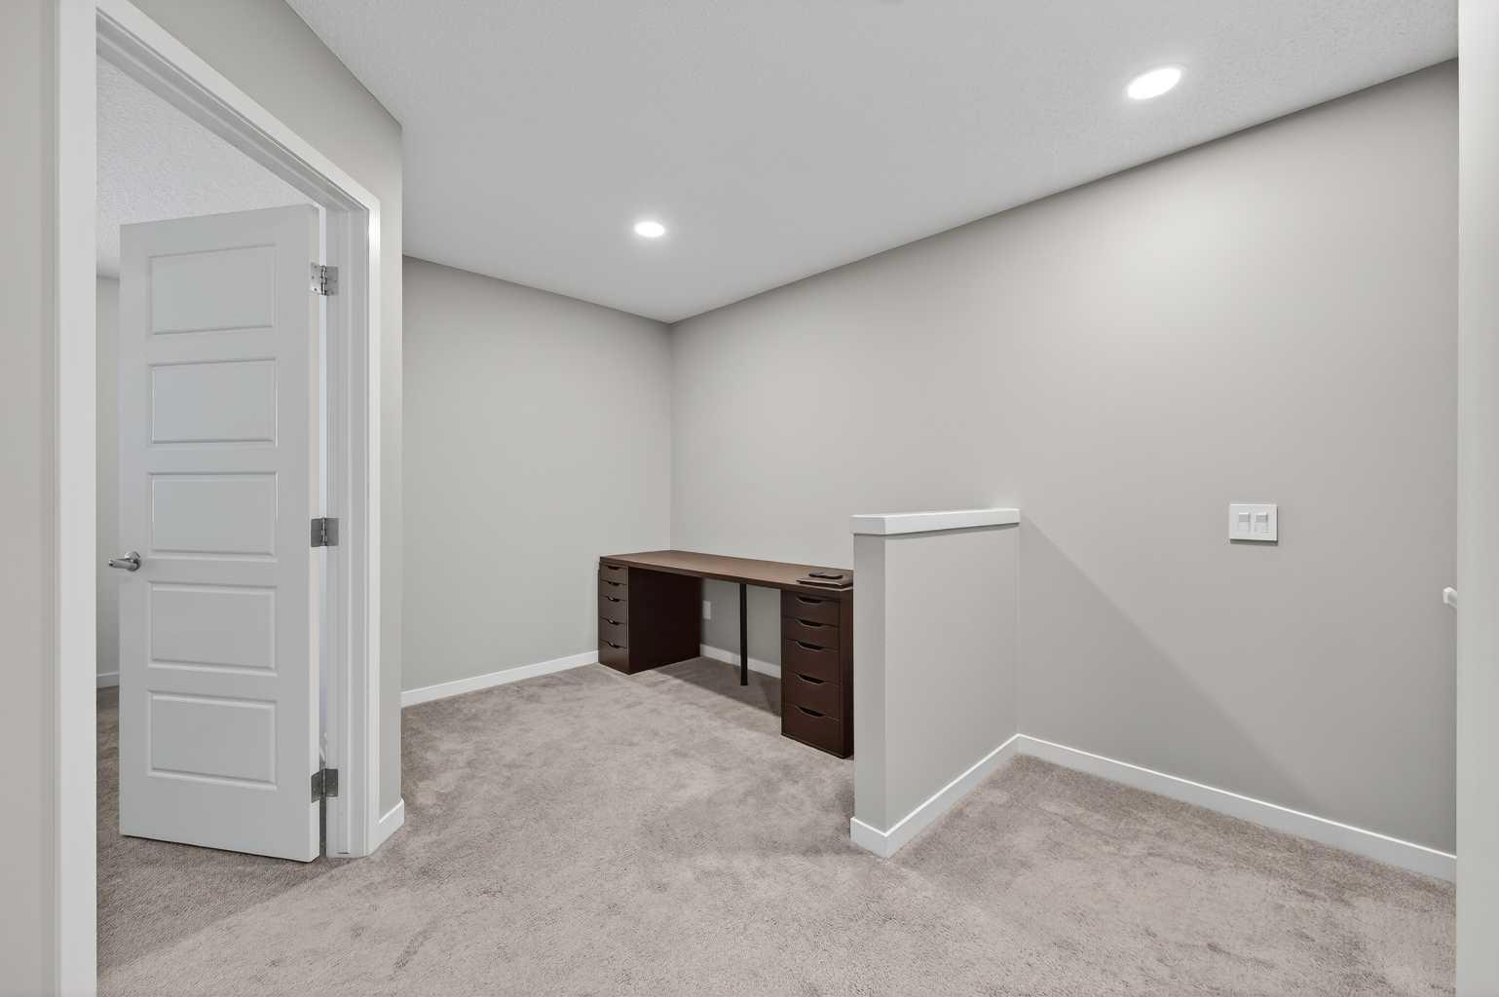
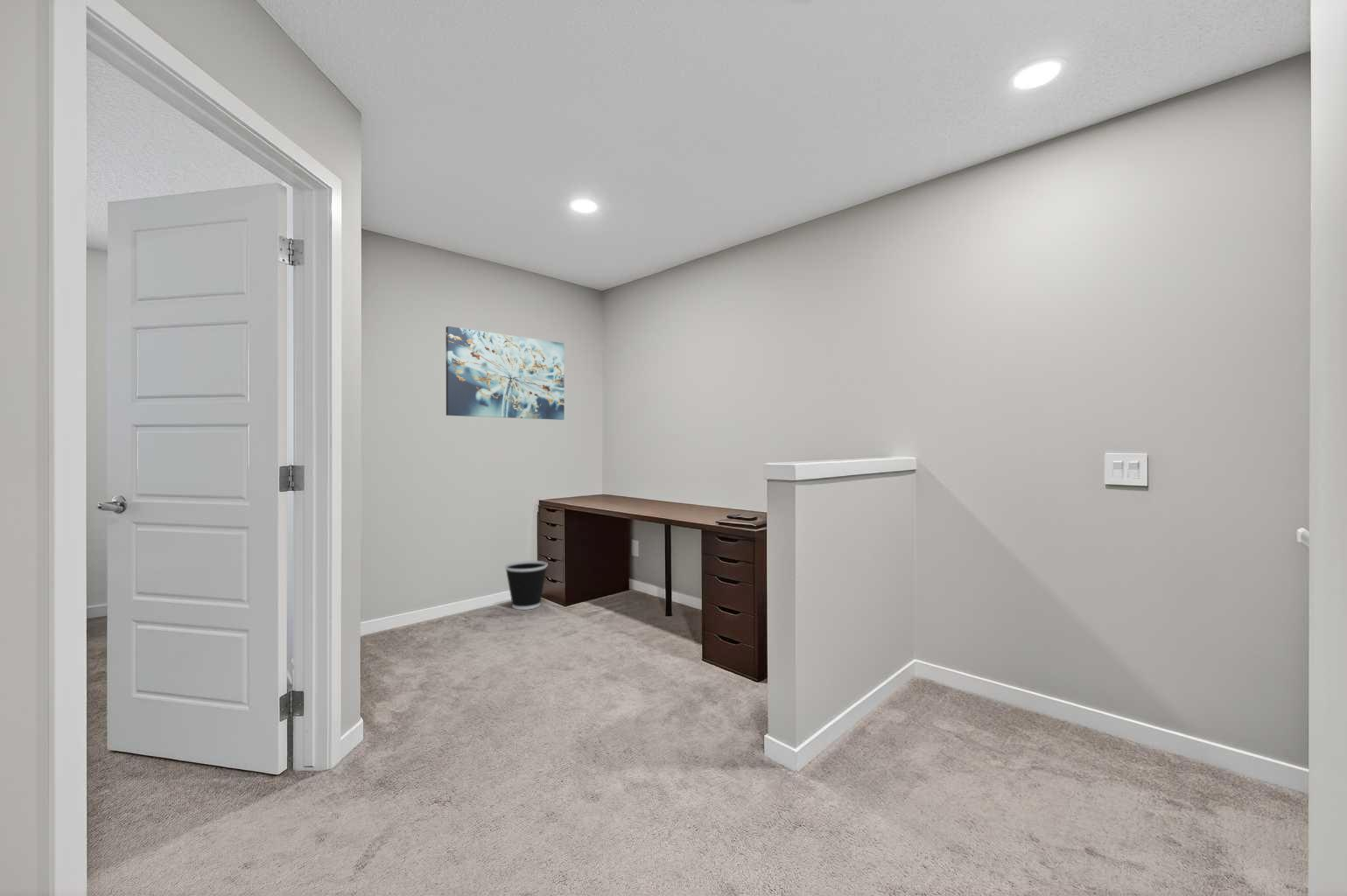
+ wall art (509, 376)
+ wastebasket (526, 584)
